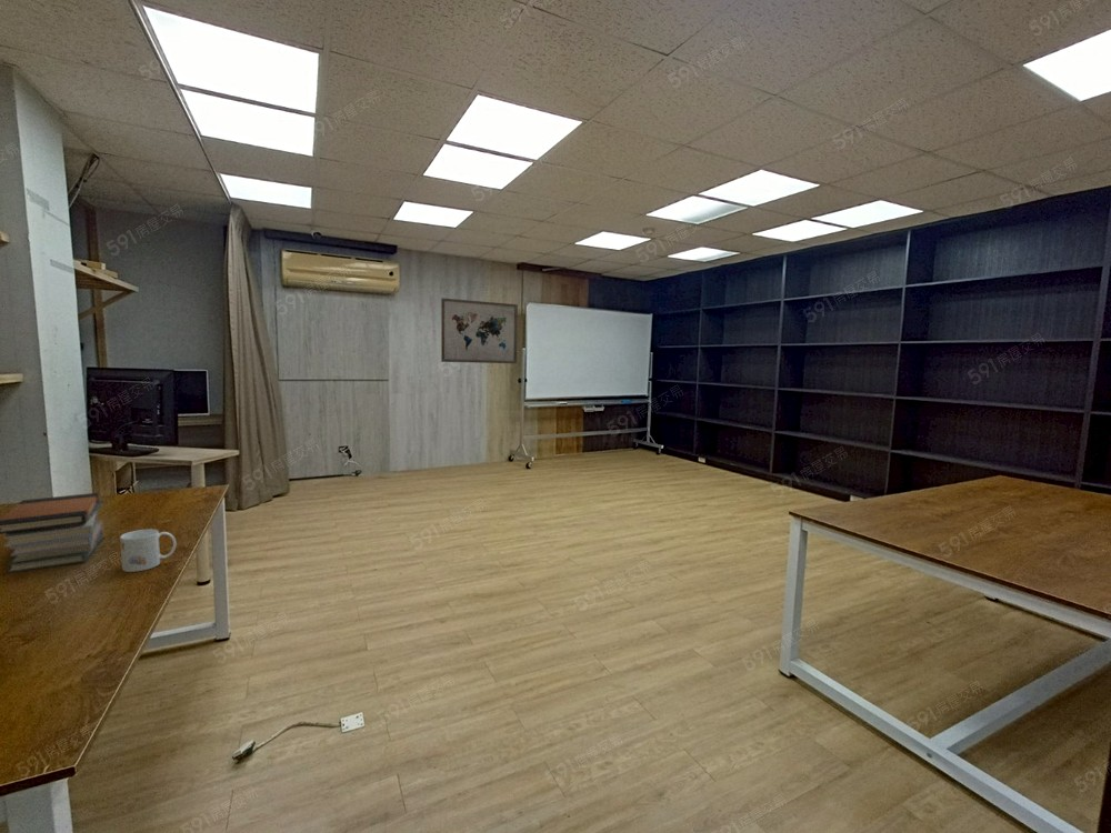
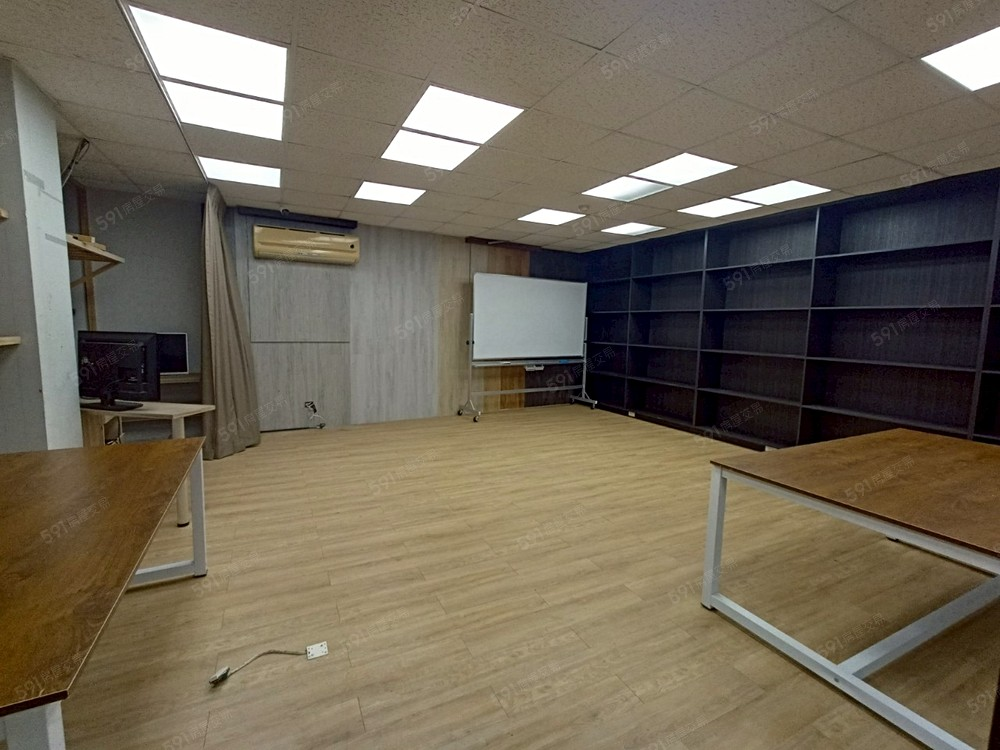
- book stack (56, 530)
- mug (149, 548)
- wall art (480, 332)
